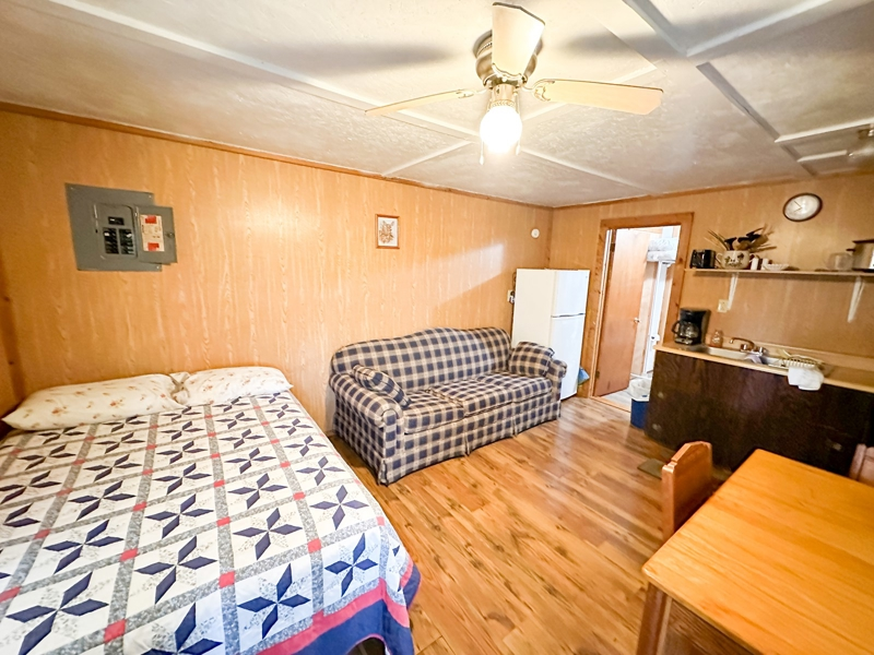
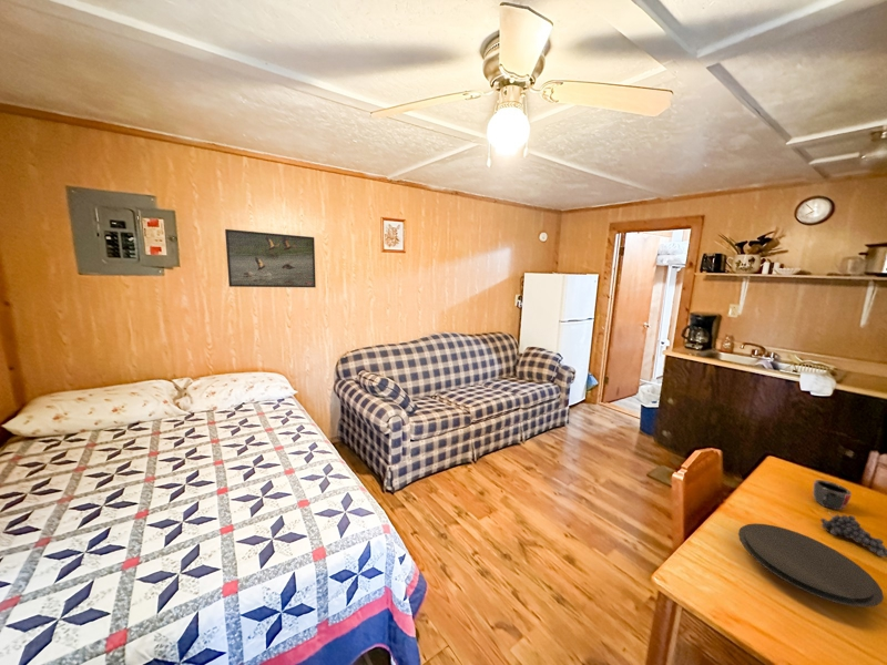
+ plate (802, 564)
+ fruit (856, 530)
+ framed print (273, 260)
+ mug (828, 497)
